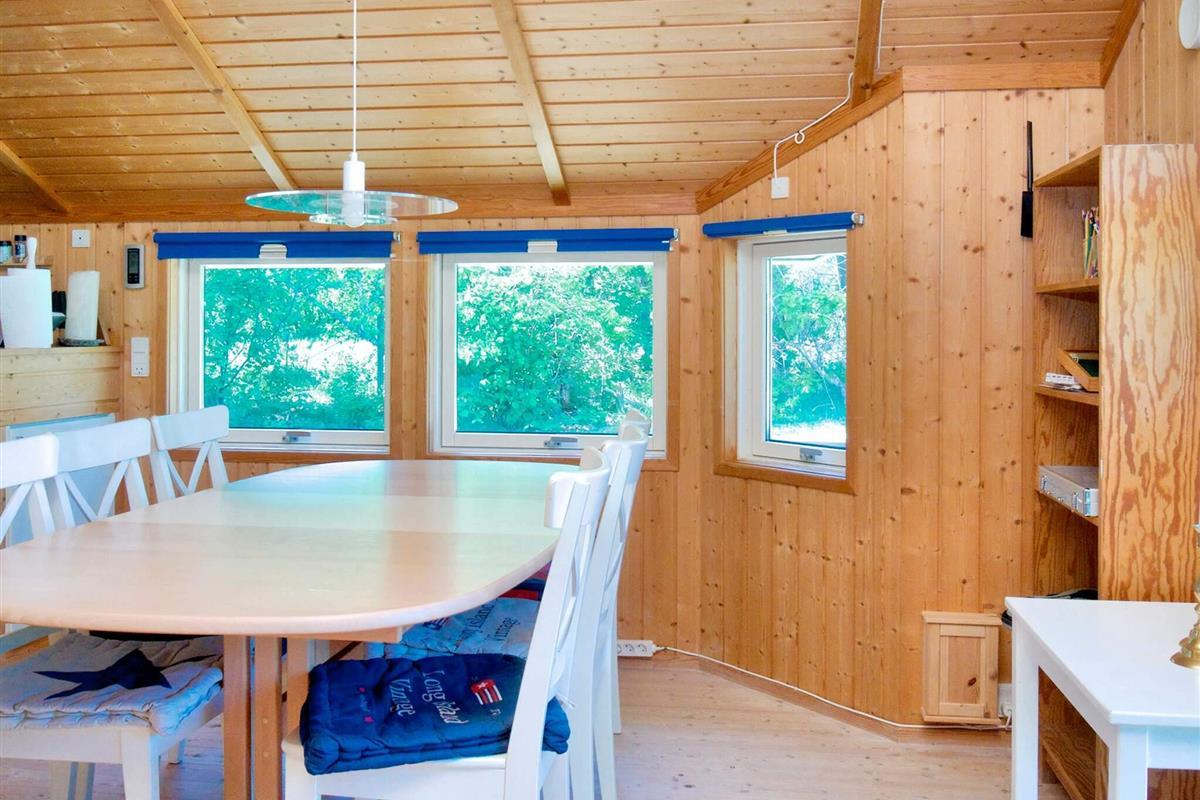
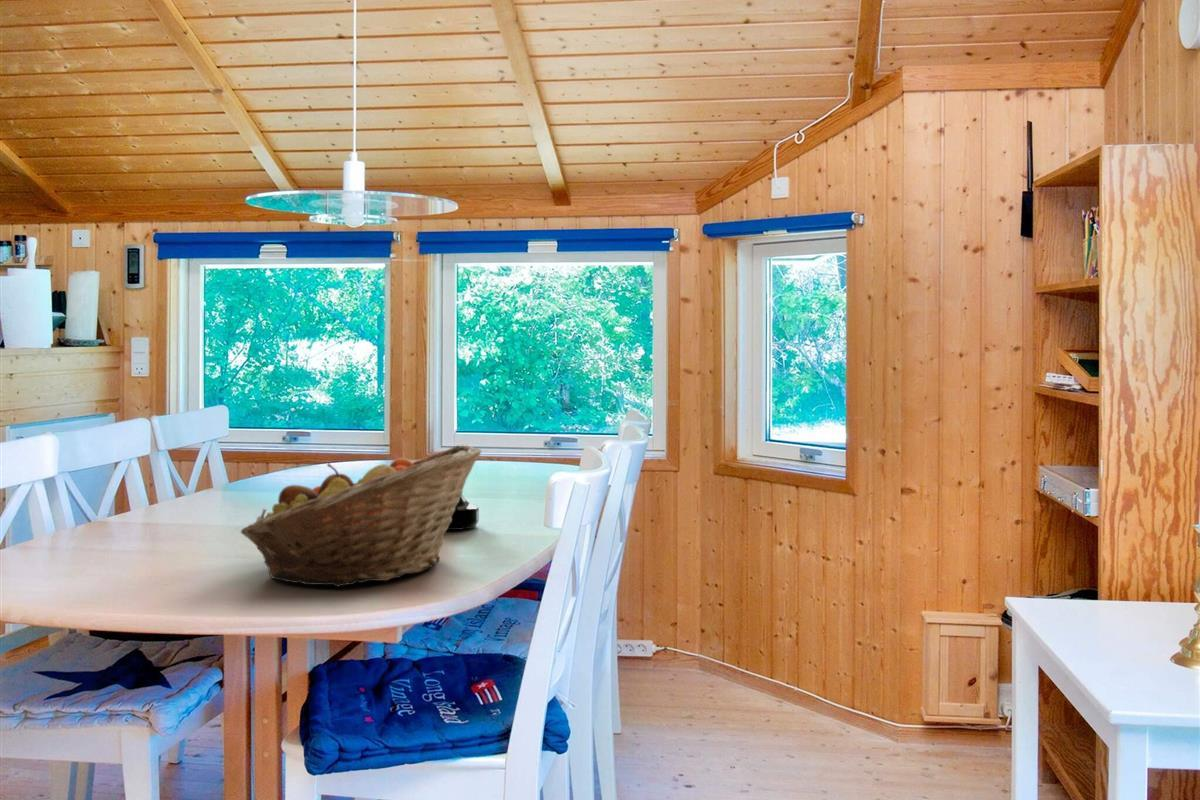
+ tequila bottle (459, 498)
+ fruit basket (368, 507)
